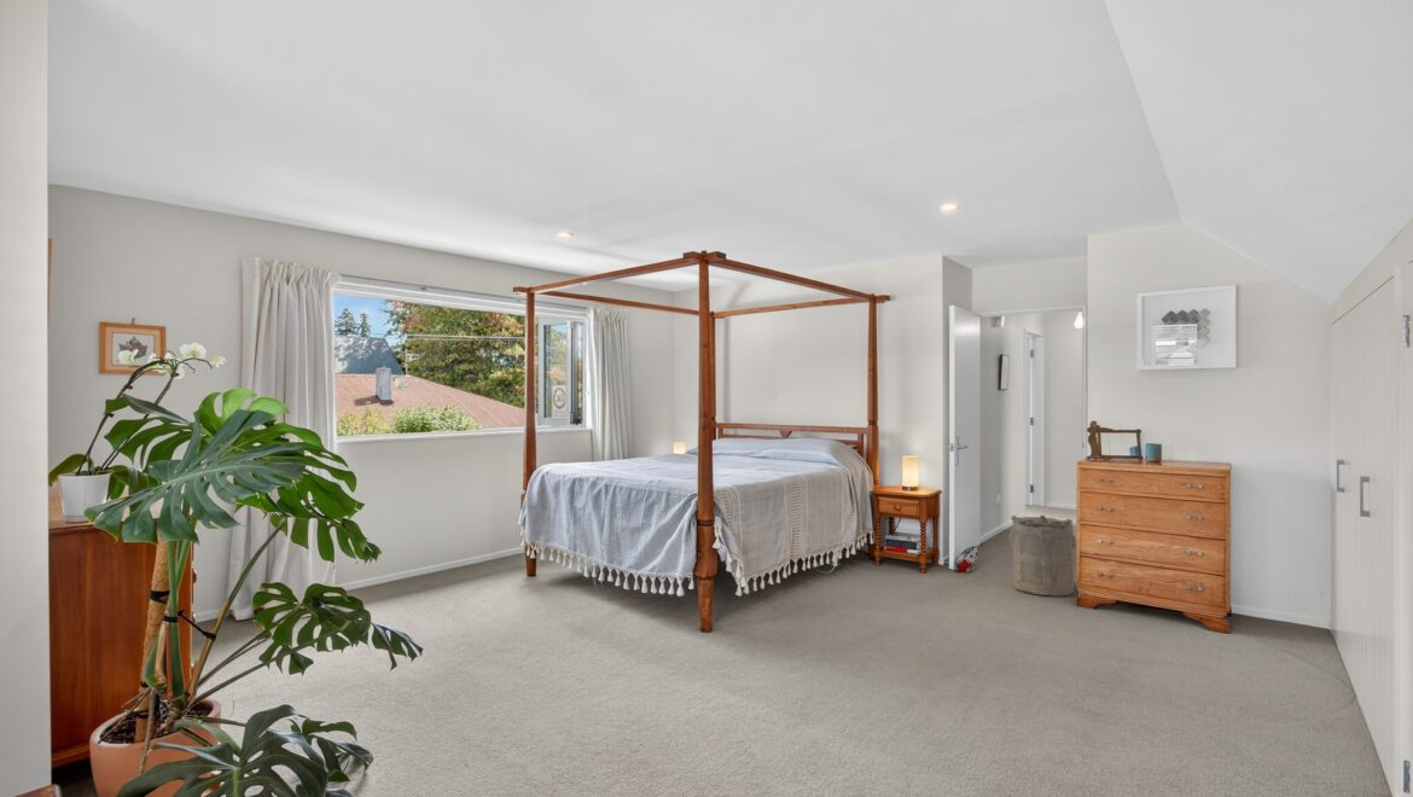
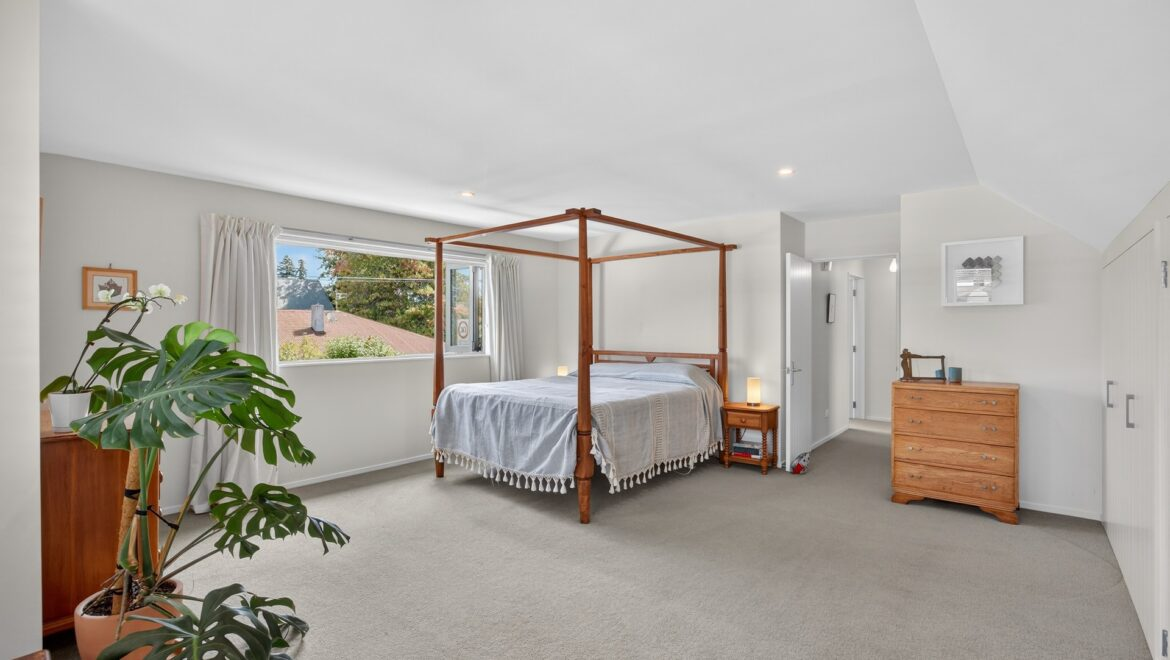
- laundry hamper (1040, 551)
